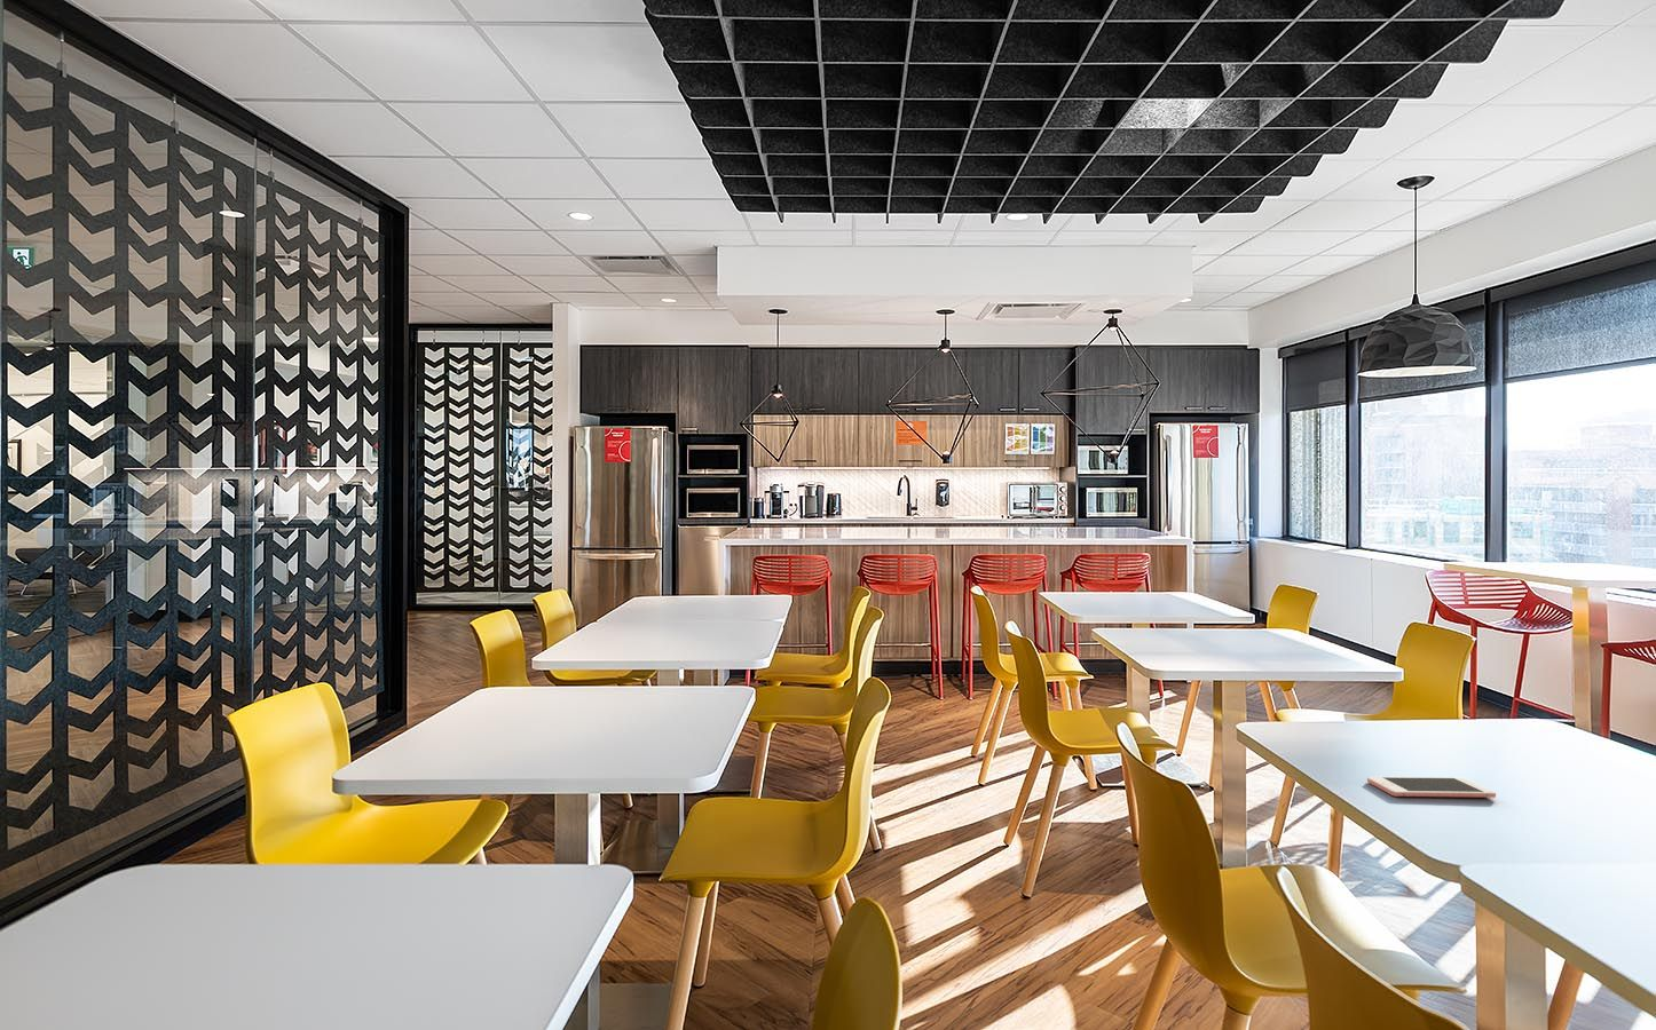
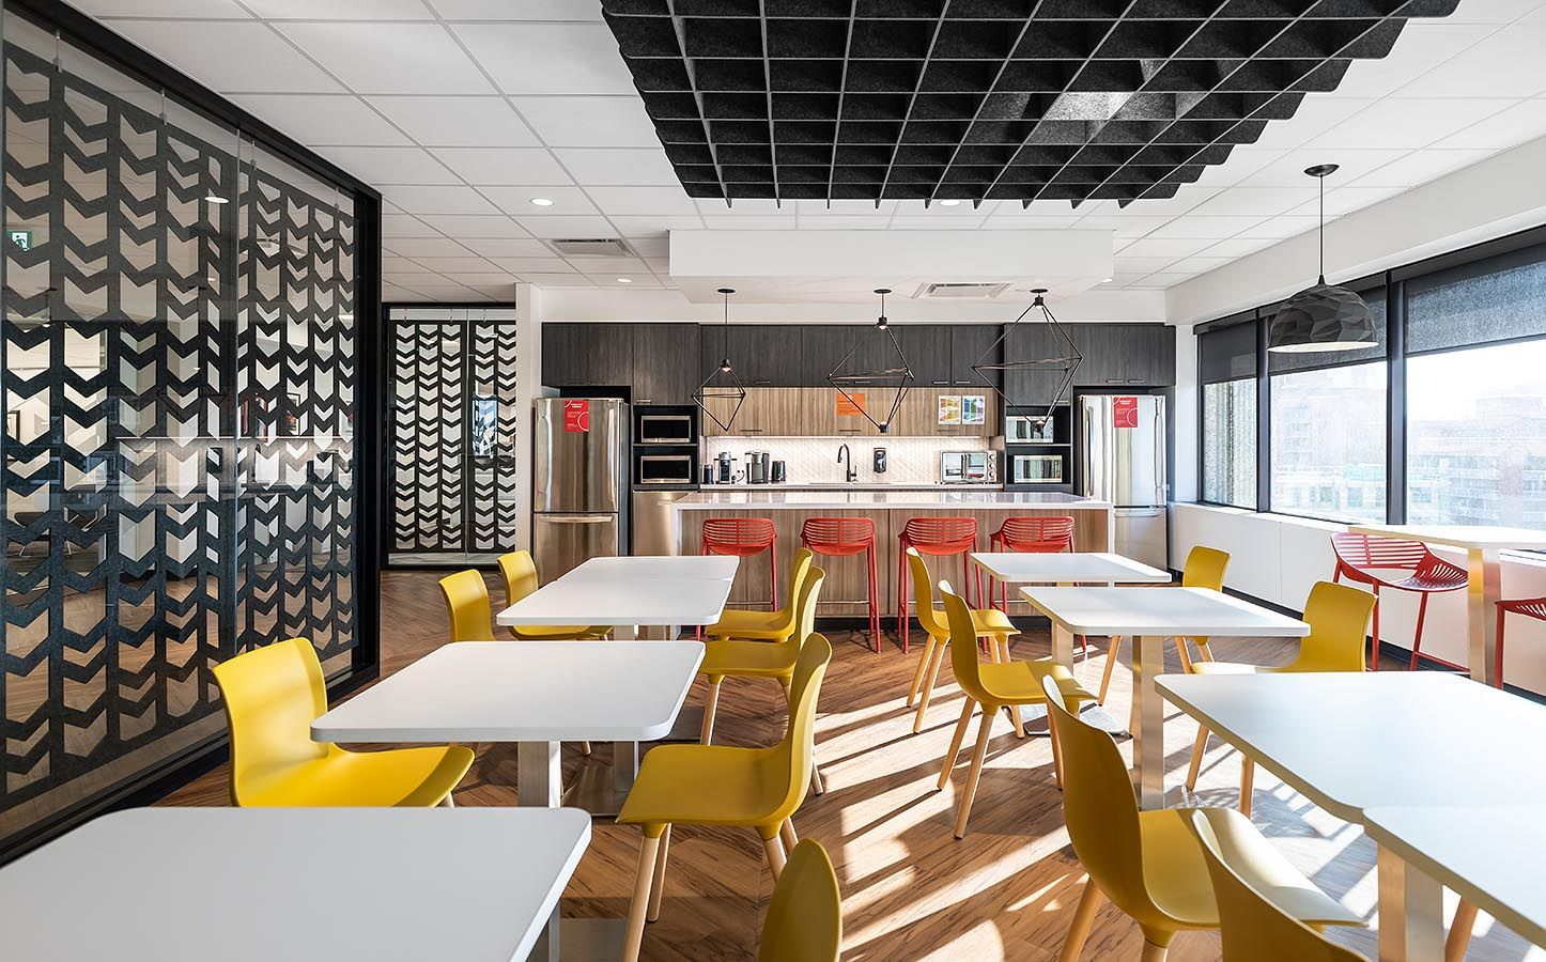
- cell phone (1429, 787)
